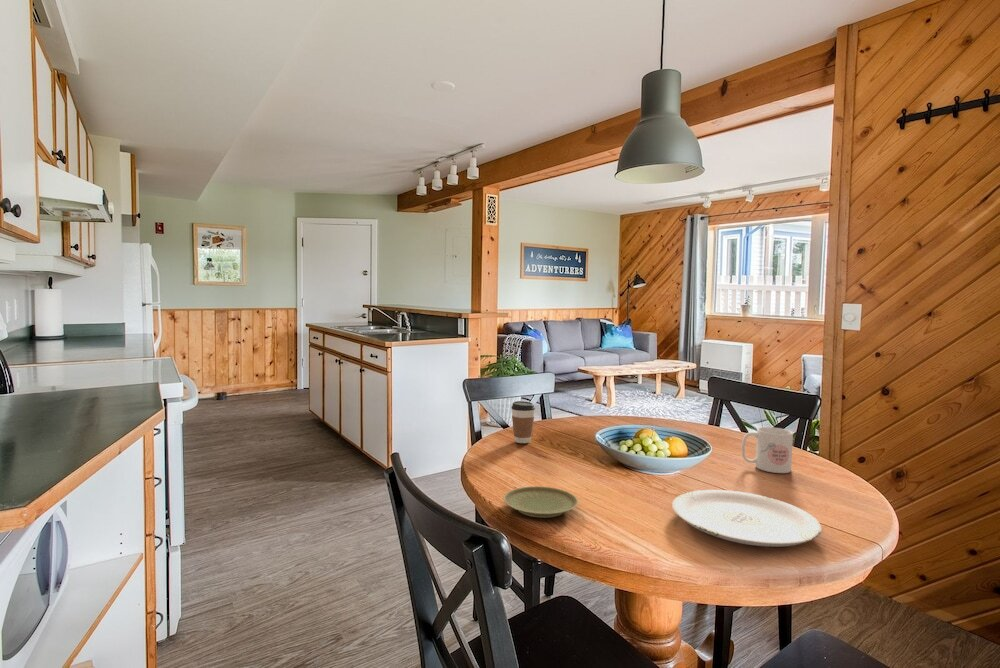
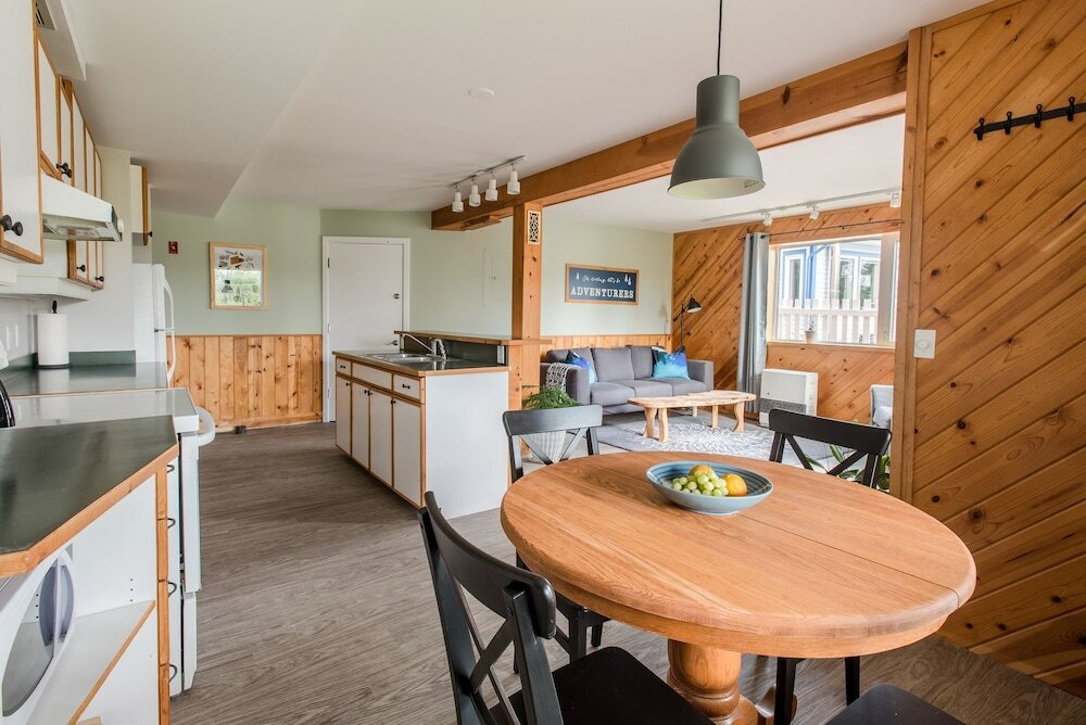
- mug (766, 448)
- plate (540, 503)
- plate (742, 518)
- coffee cup (522, 422)
